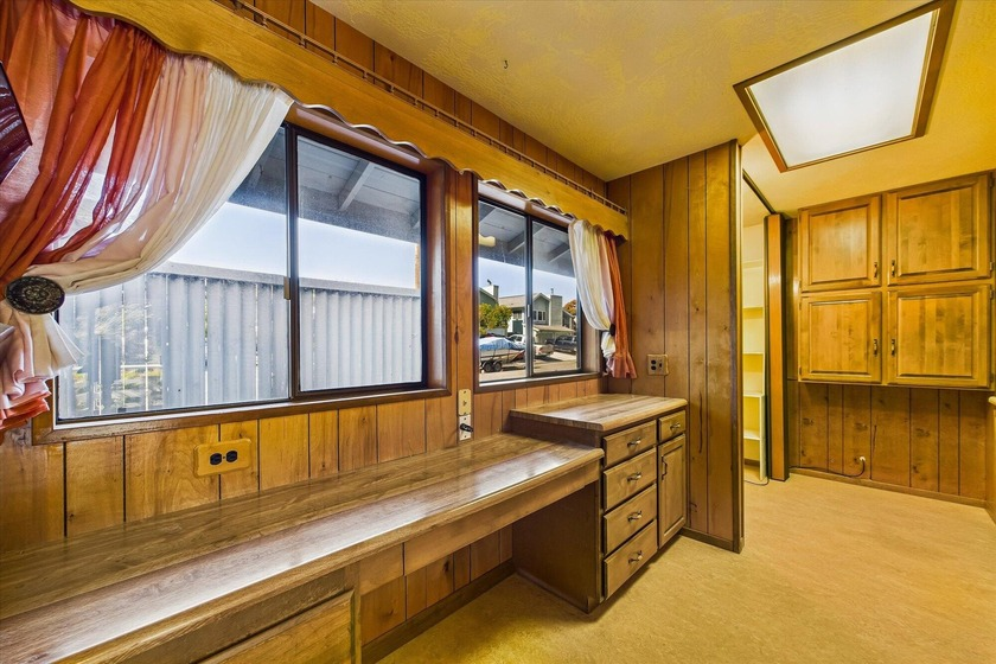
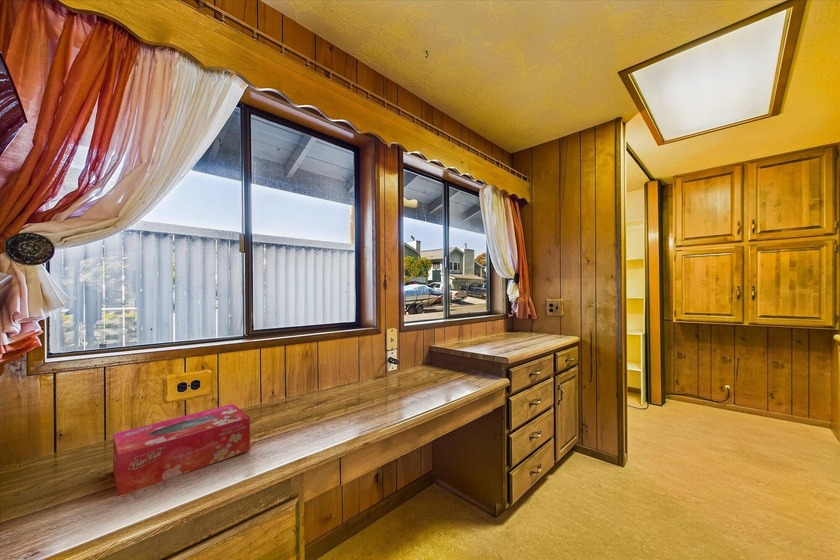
+ tissue box (185, 442)
